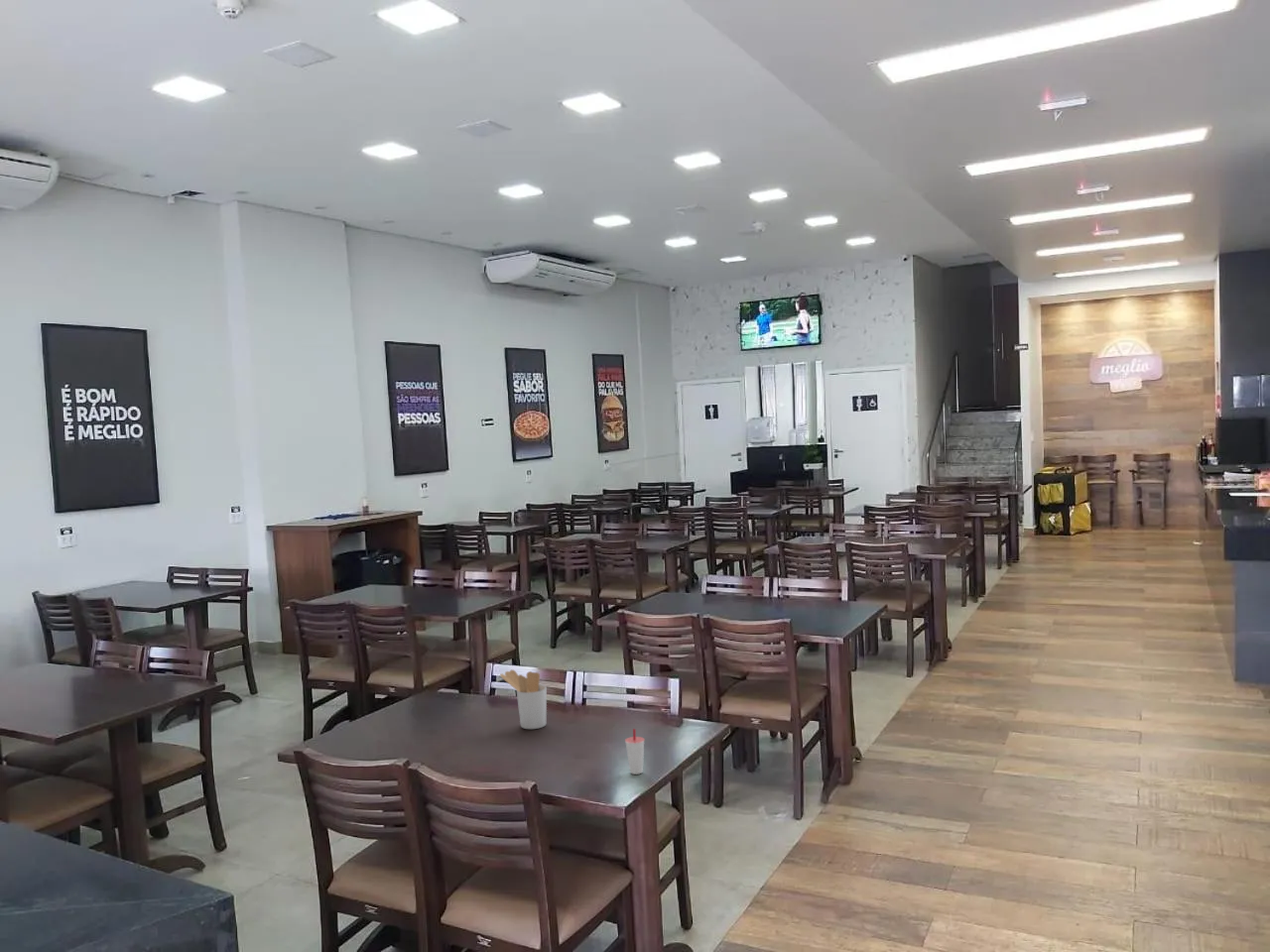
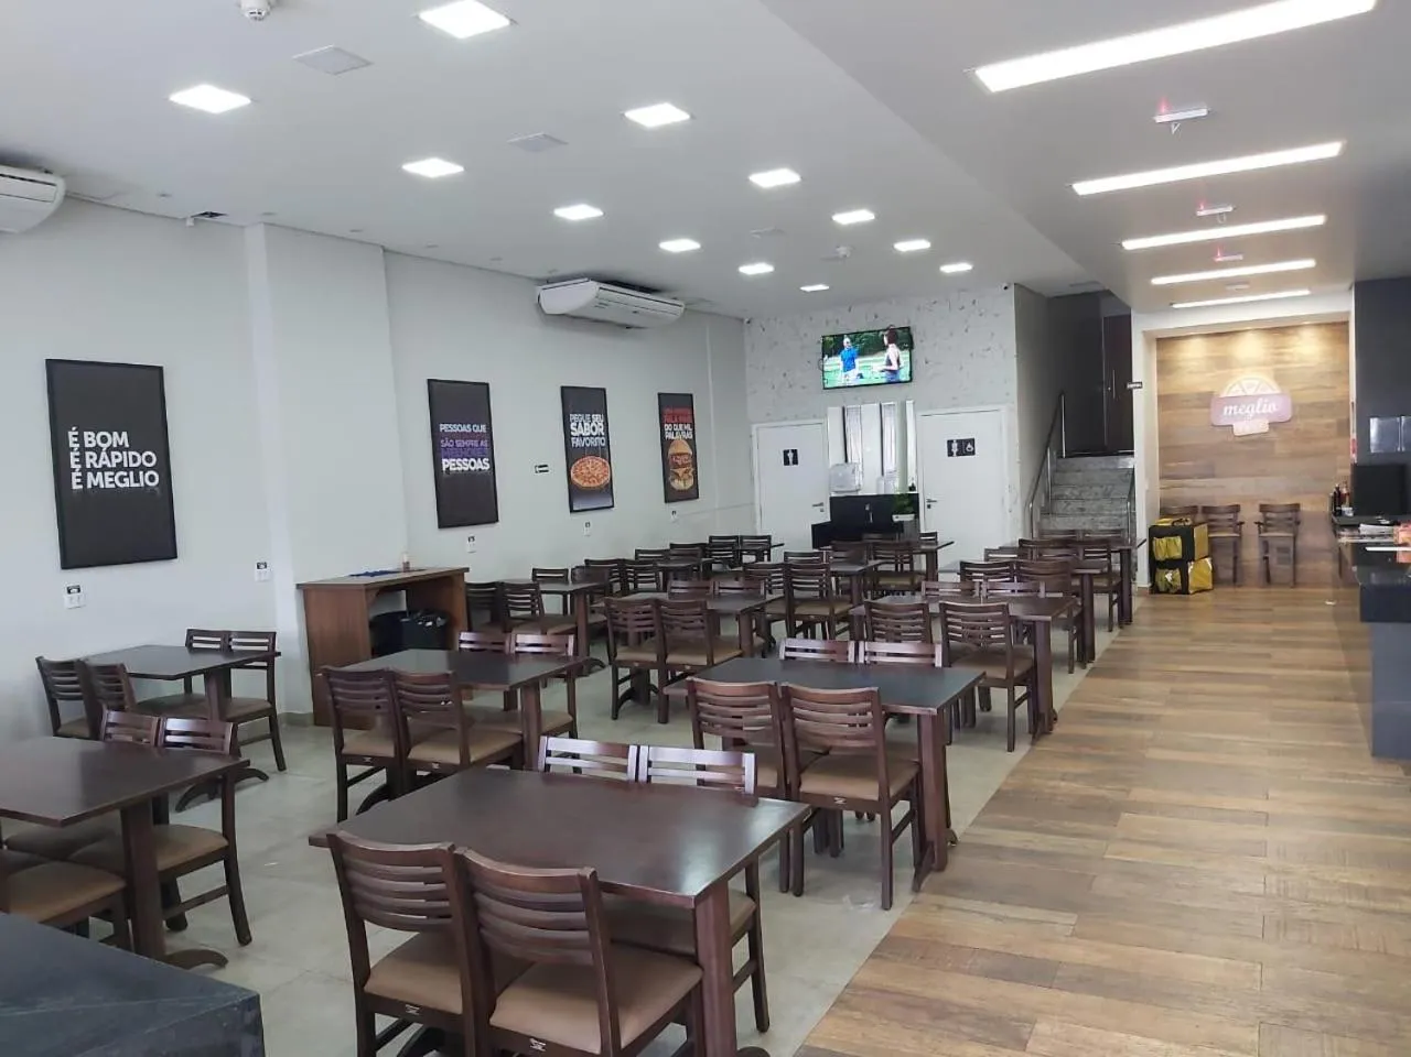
- cup (635, 750)
- utensil holder (524, 697)
